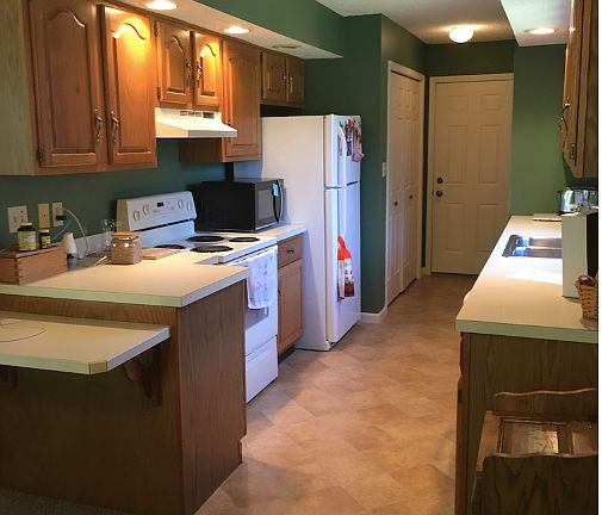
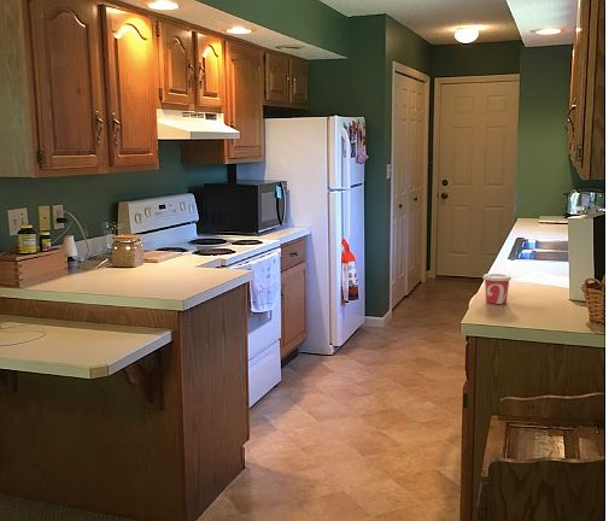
+ cup (496, 288)
